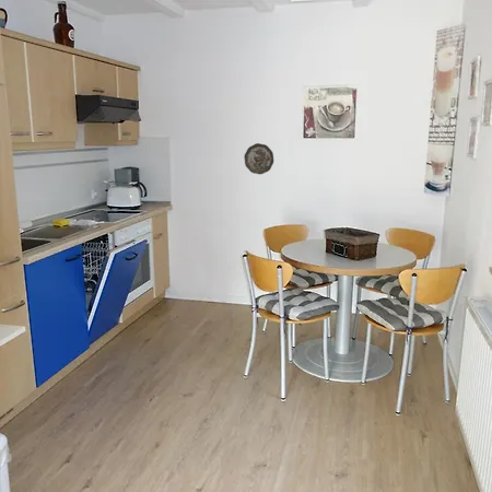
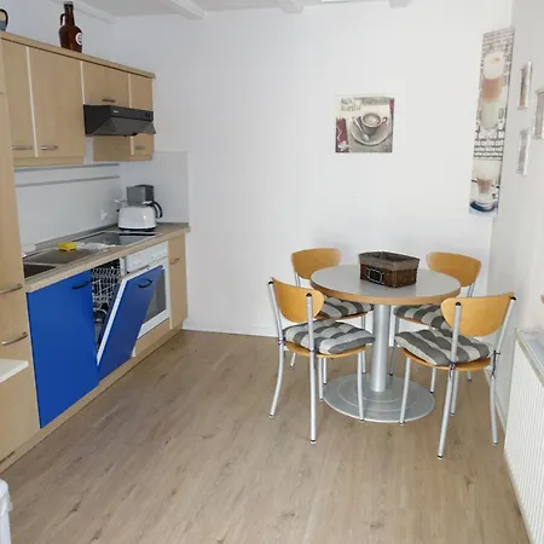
- decorative plate (259, 159)
